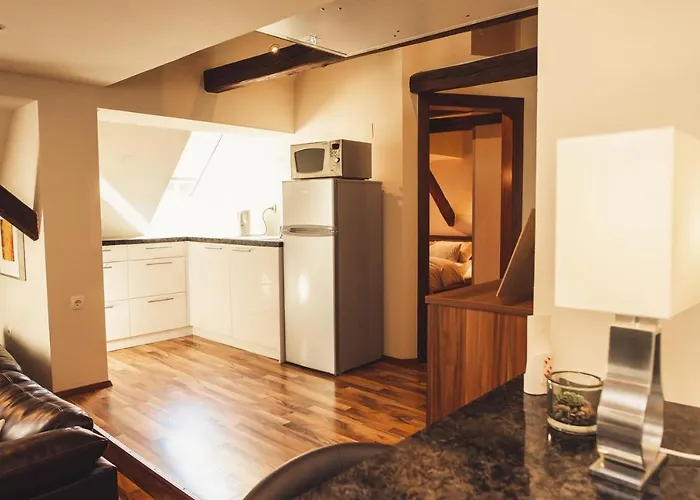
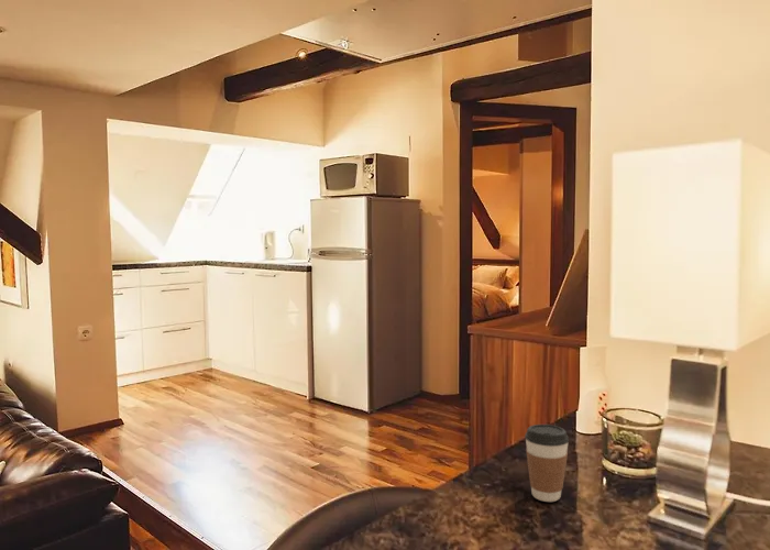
+ coffee cup (546, 462)
